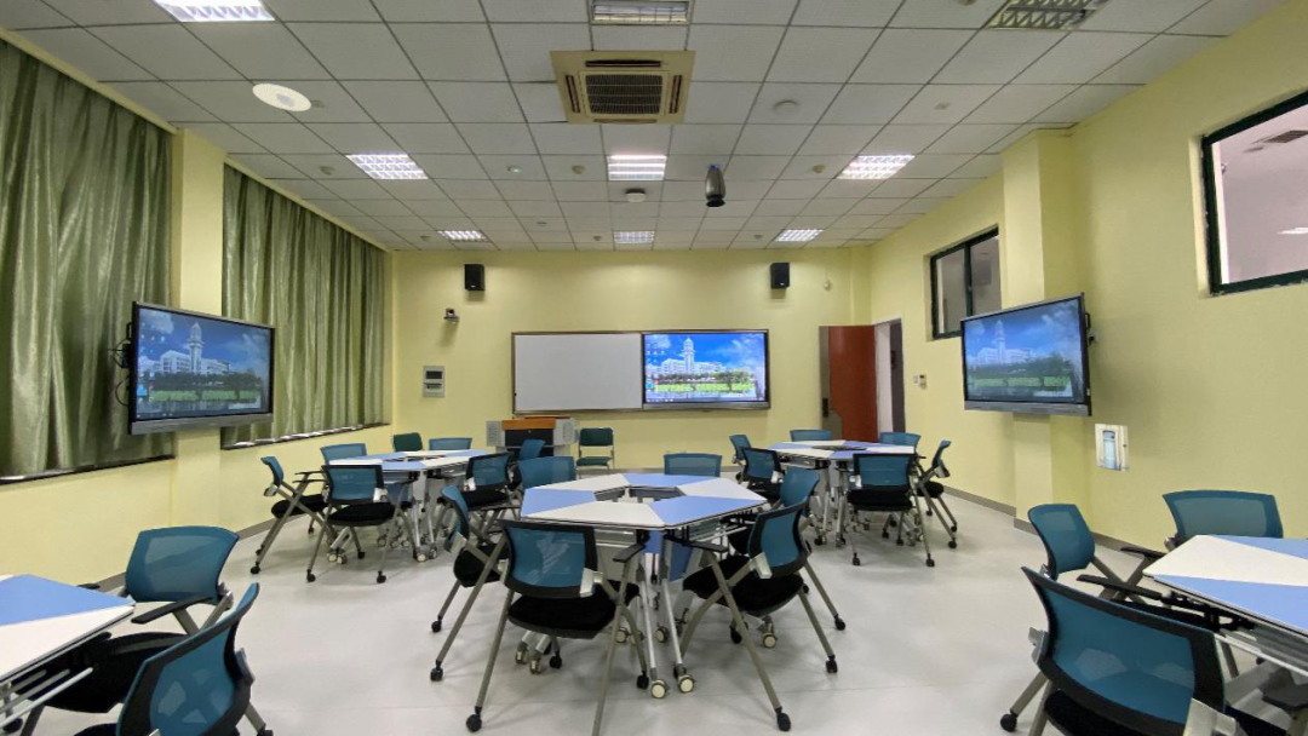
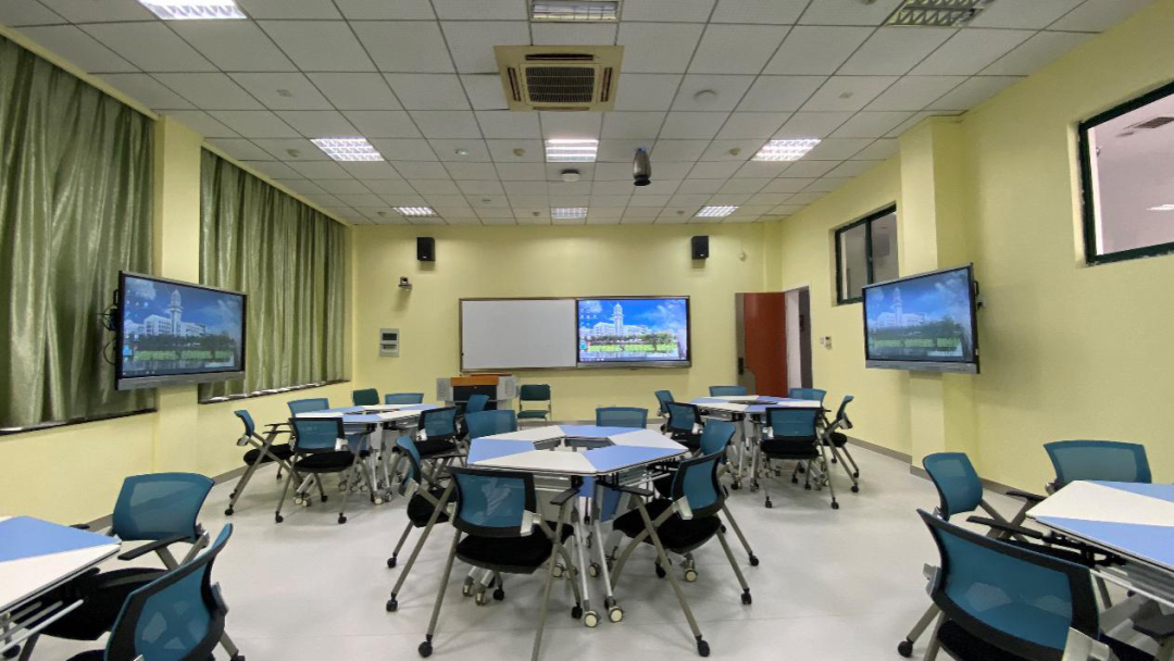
- recessed light (282, 96)
- wall art (1111, 447)
